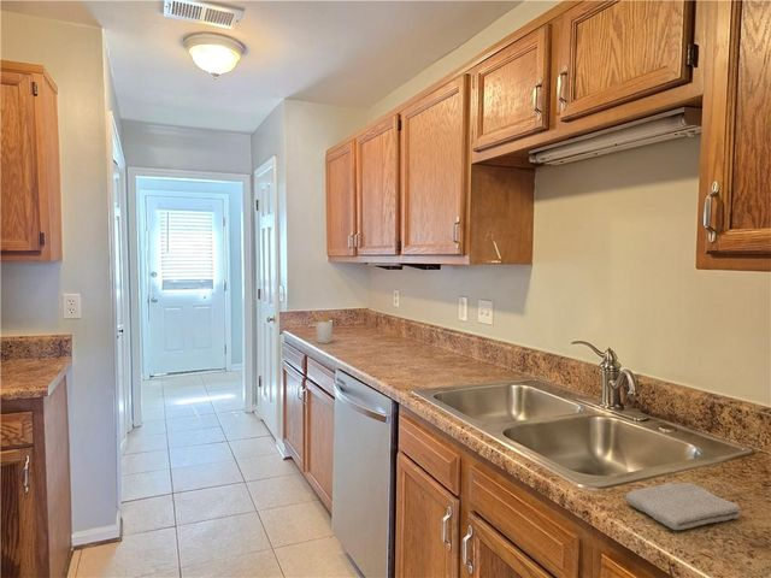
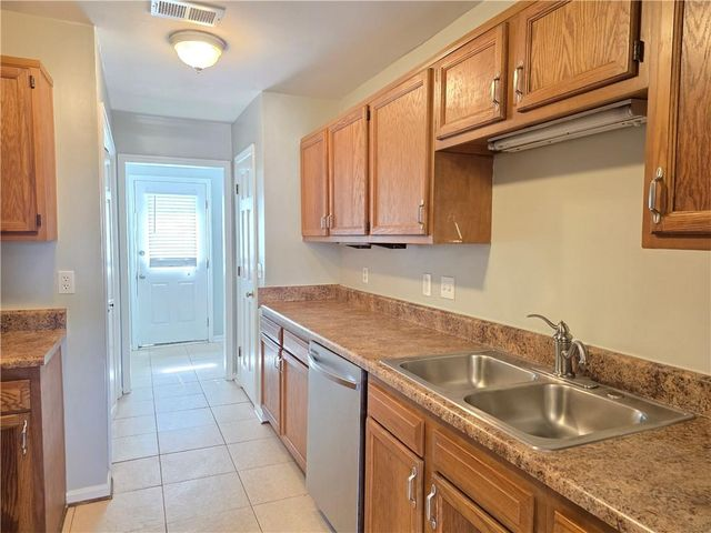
- washcloth (682, 503)
- utensil holder (319, 326)
